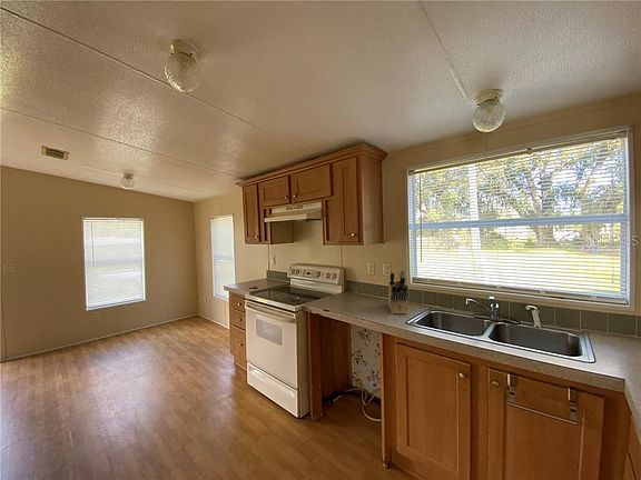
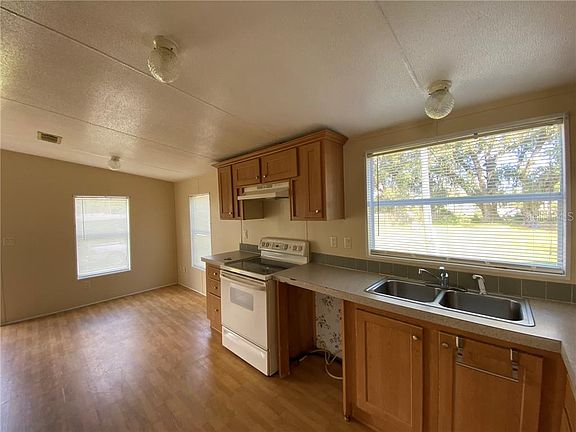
- knife block (397, 289)
